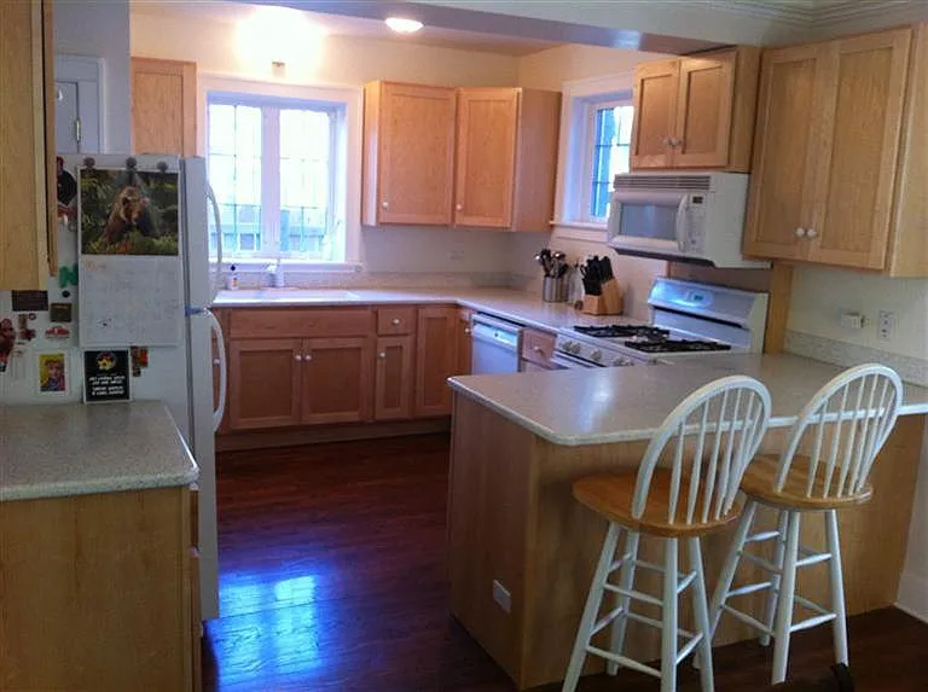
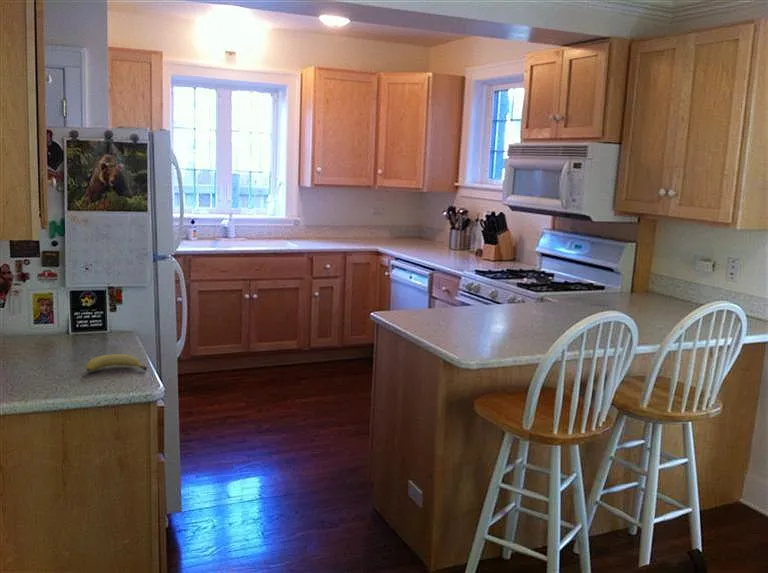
+ fruit (116, 362)
